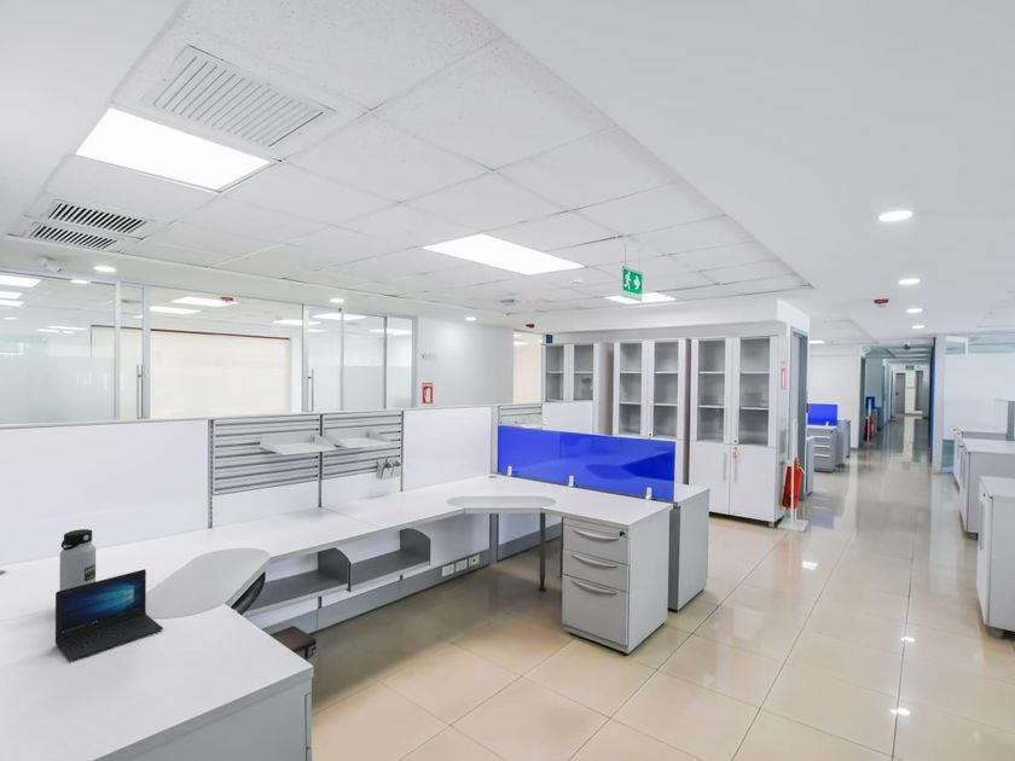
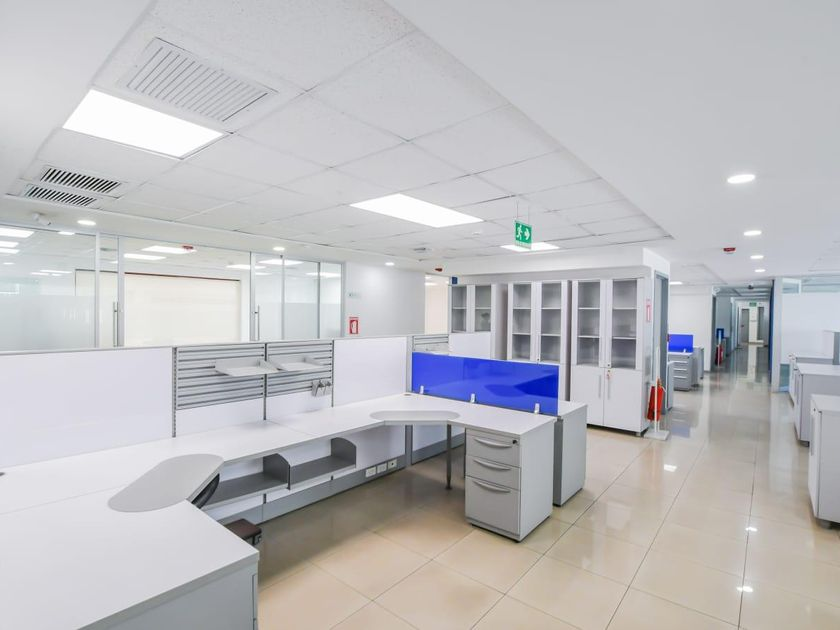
- water bottle (77, 568)
- laptop (110, 611)
